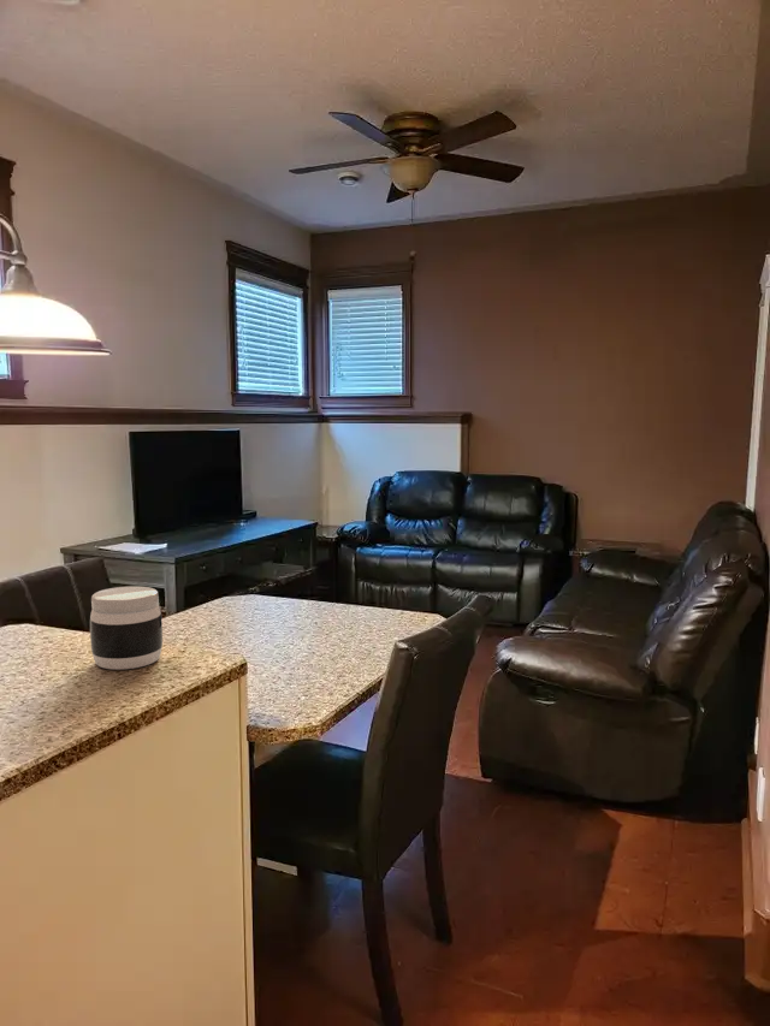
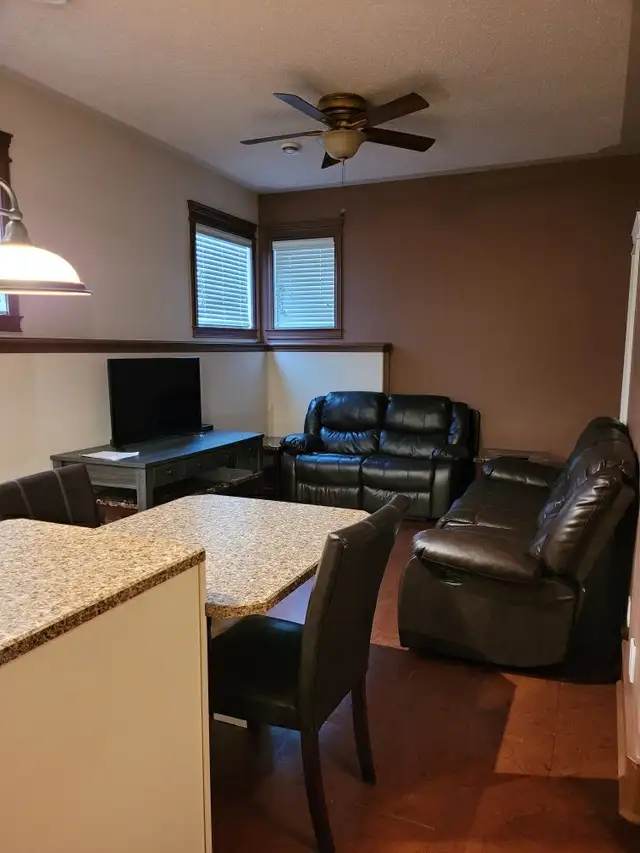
- jar (126, 625)
